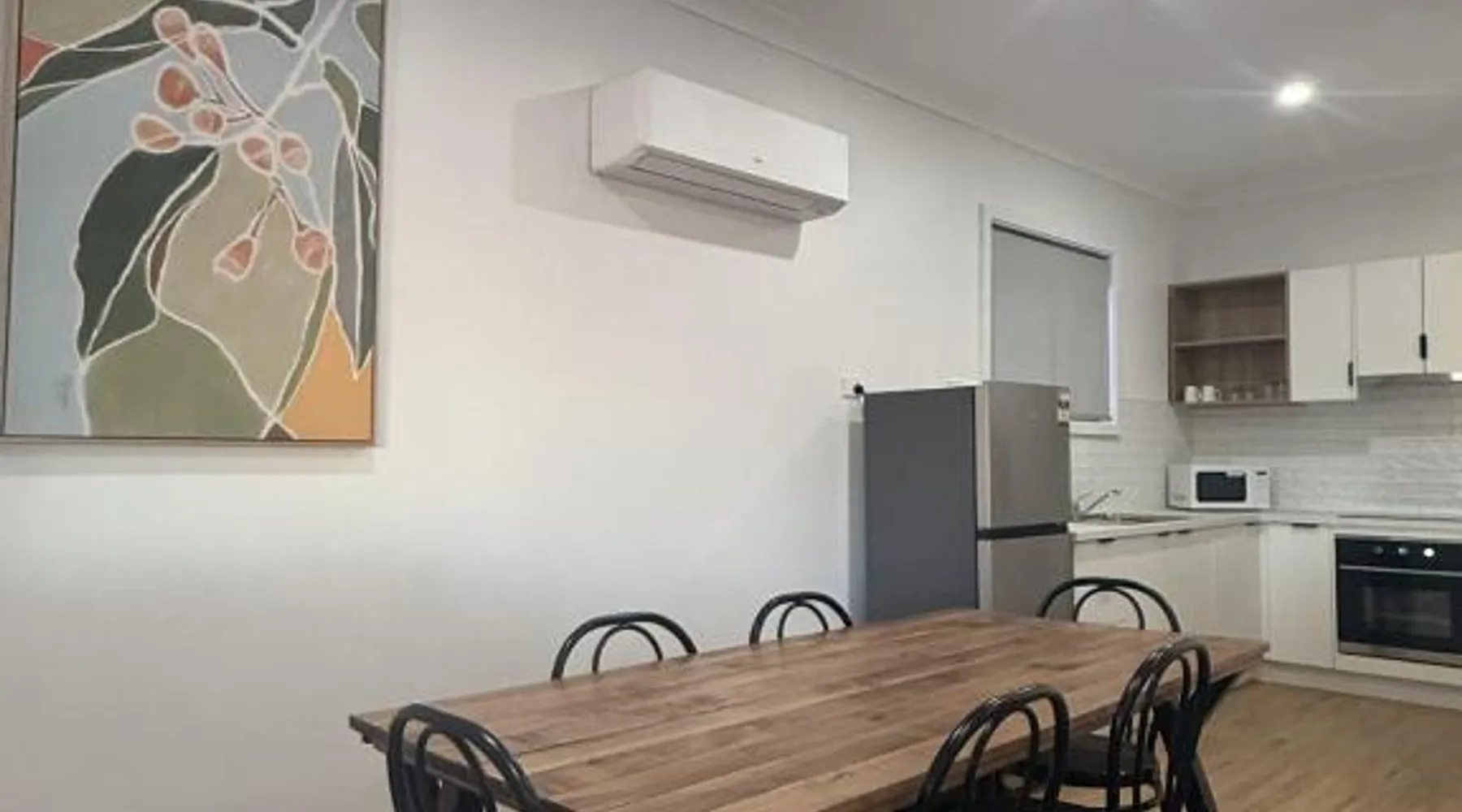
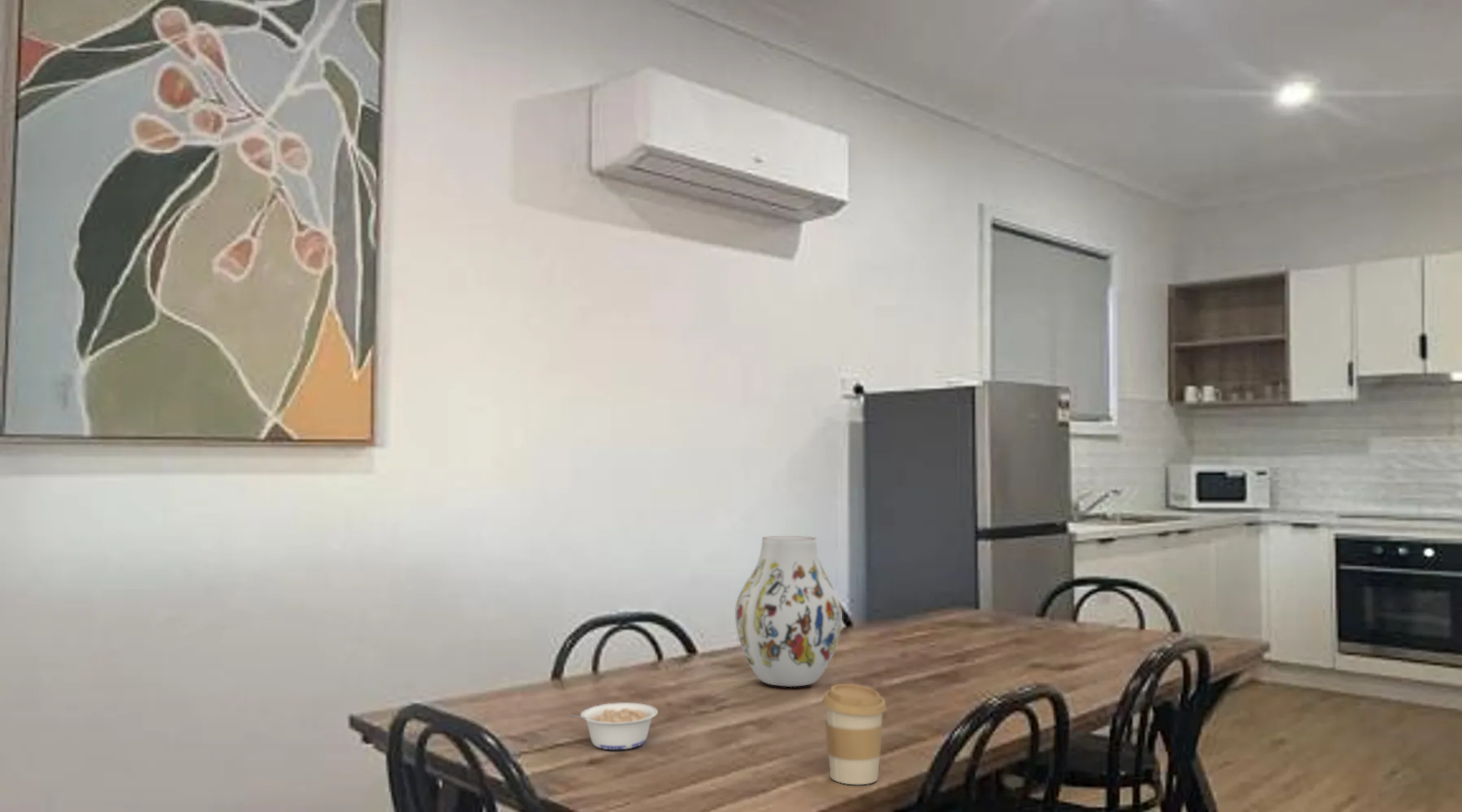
+ coffee cup (854, 732)
+ vase (789, 610)
+ legume (617, 724)
